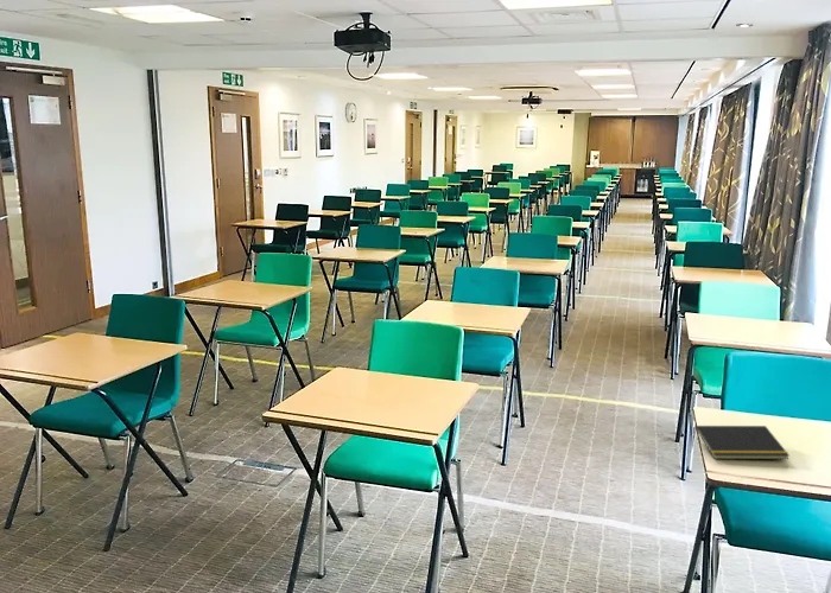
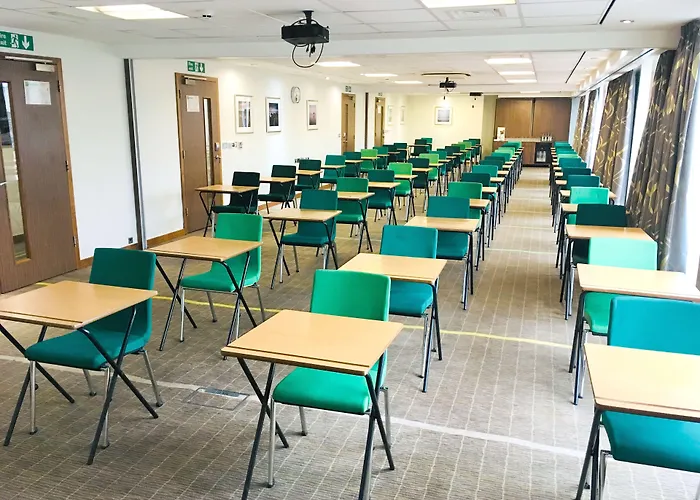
- notepad (741, 441)
